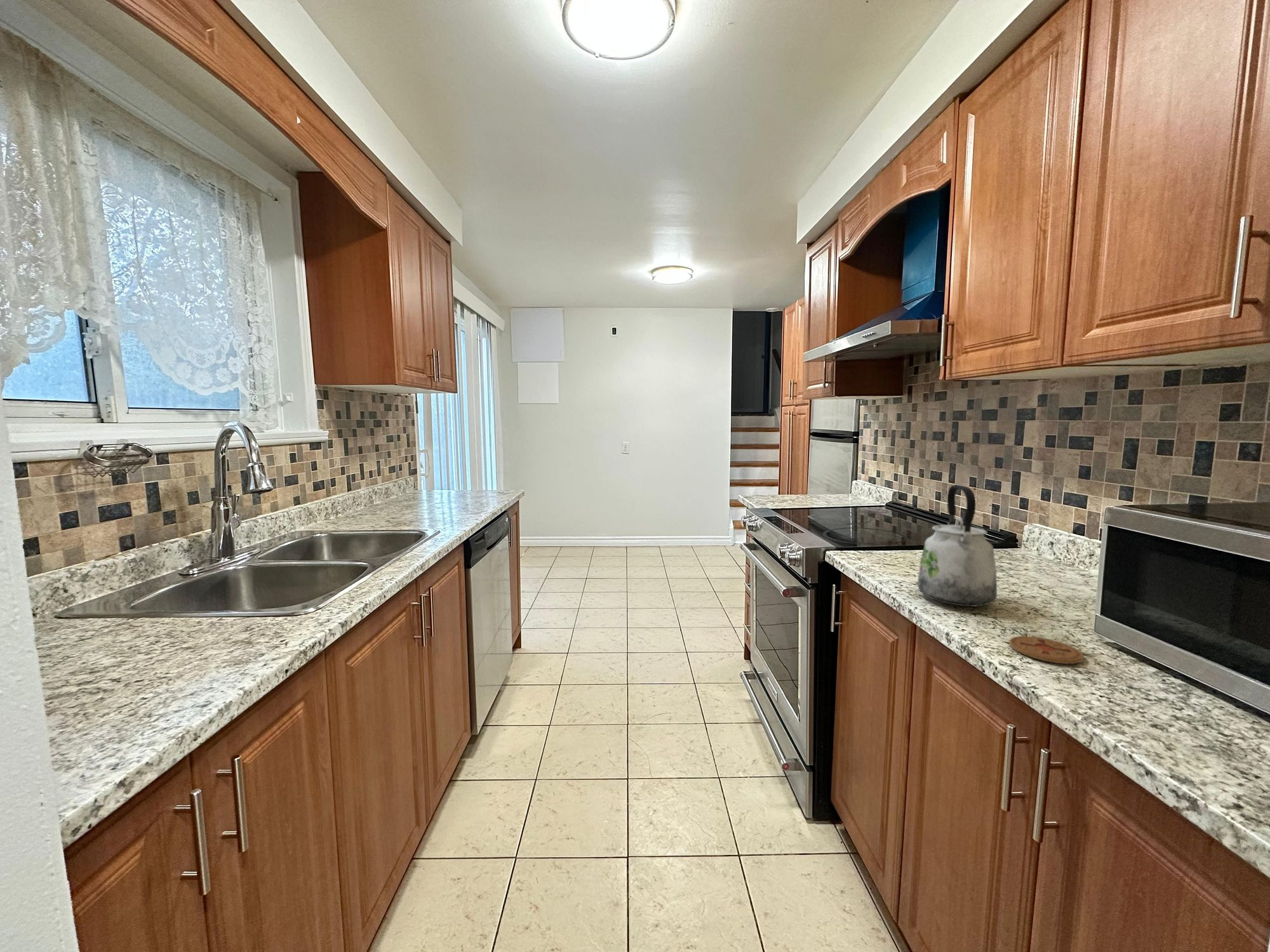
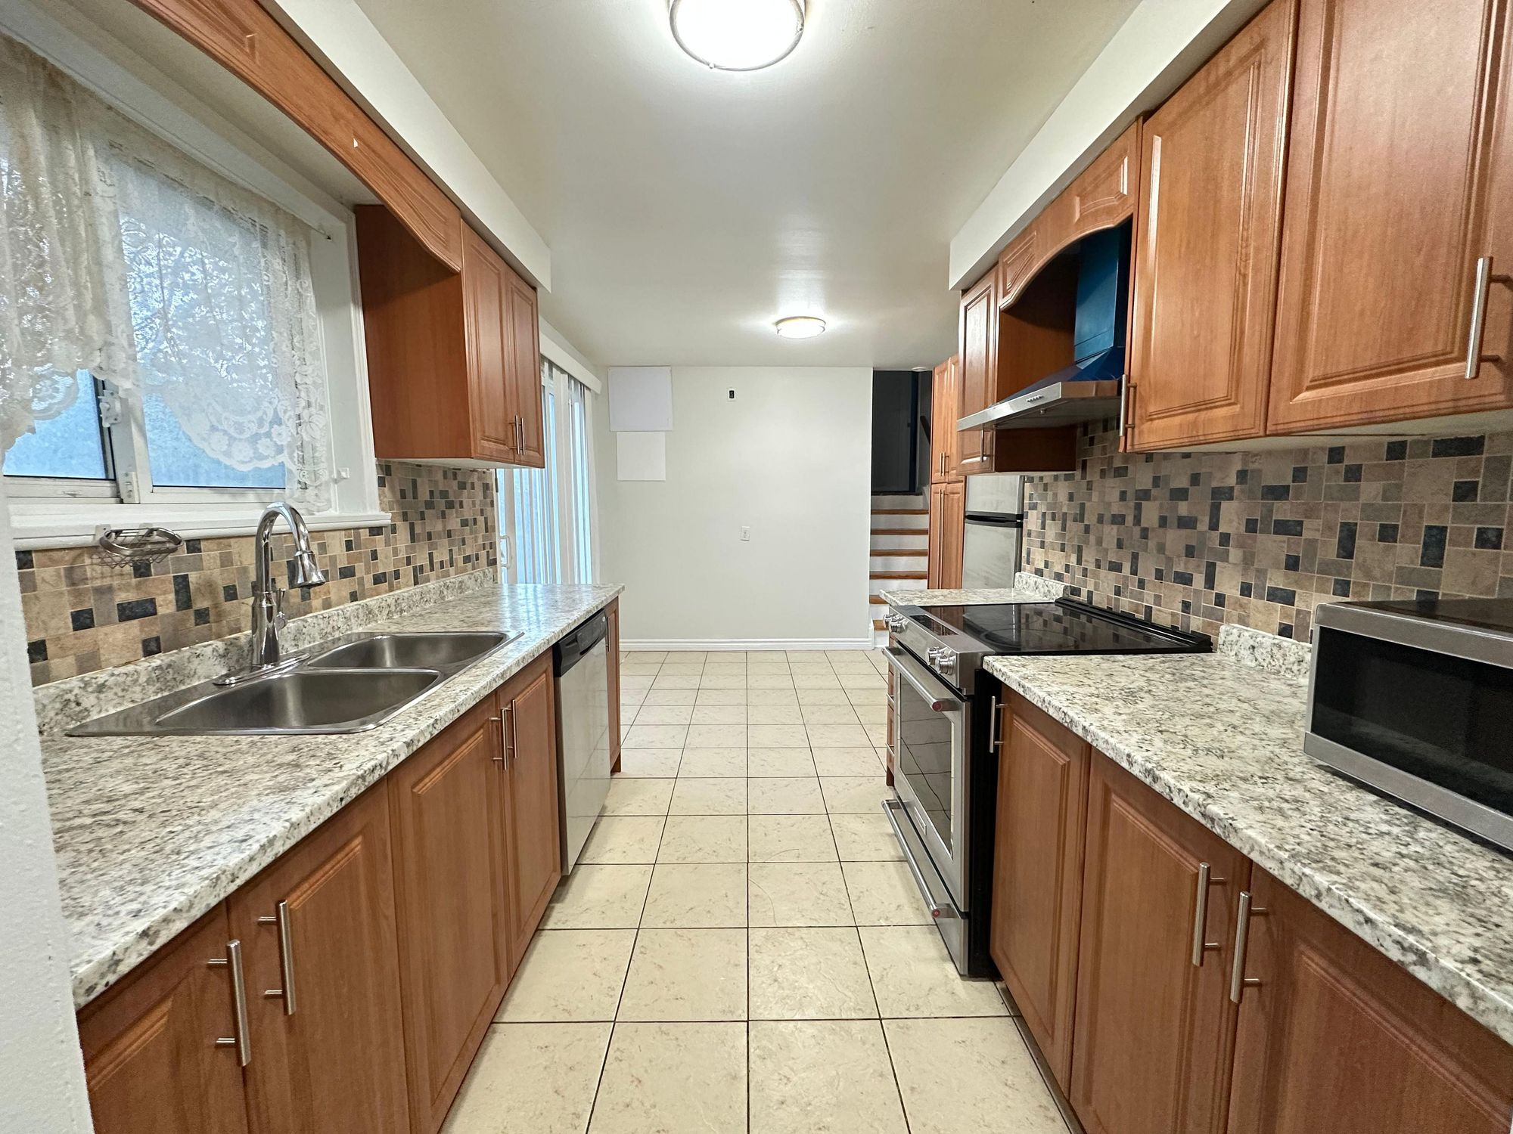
- coaster (1045, 649)
- kettle (954, 540)
